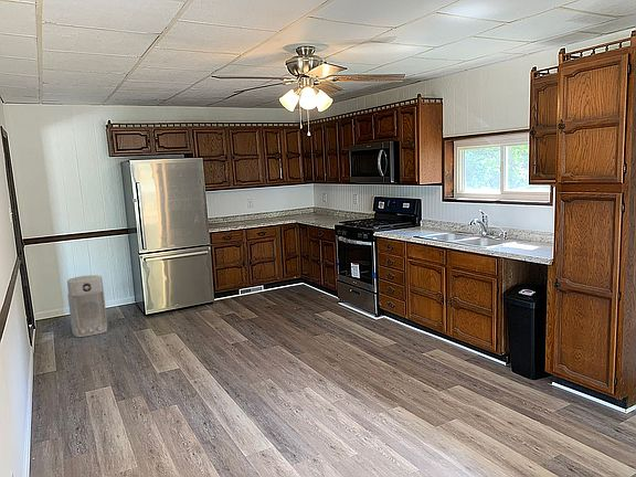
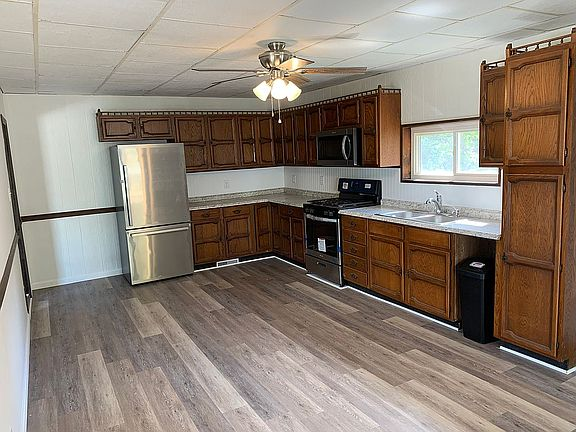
- air purifier (87, 304)
